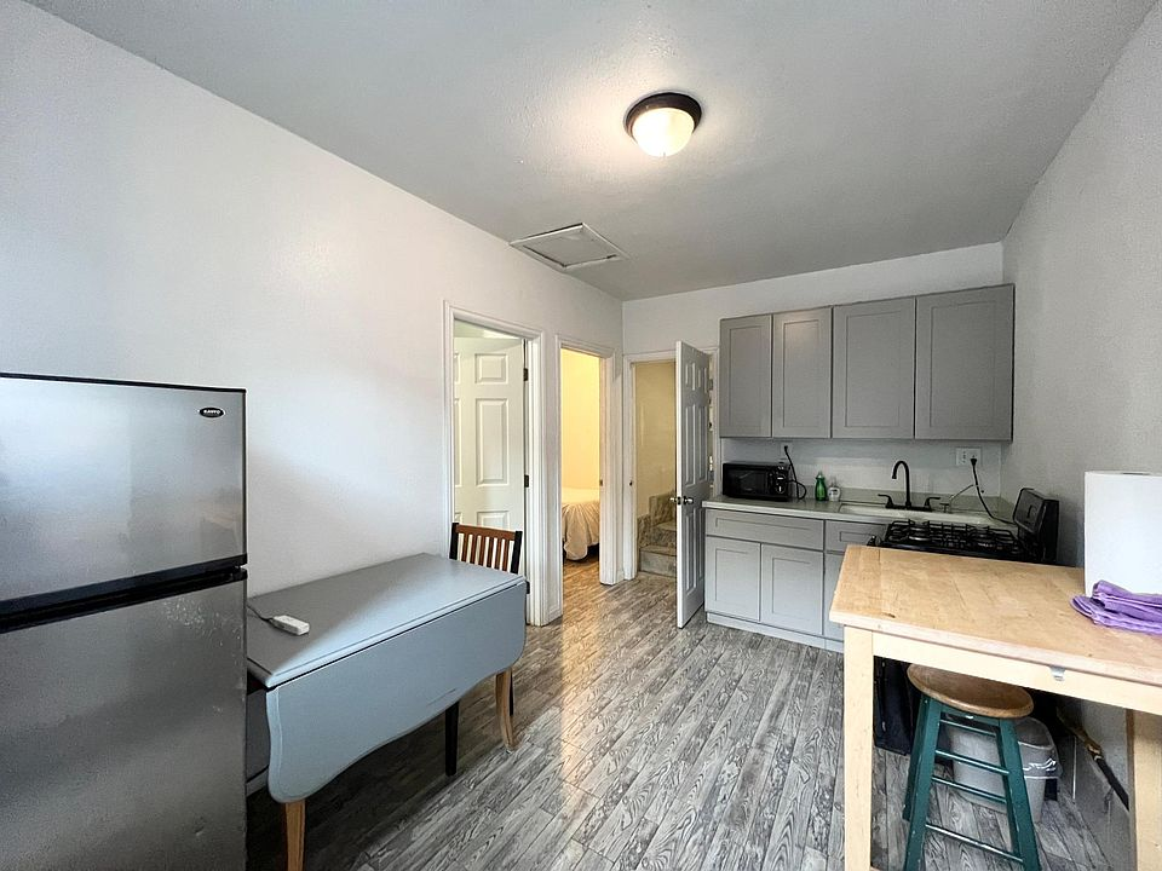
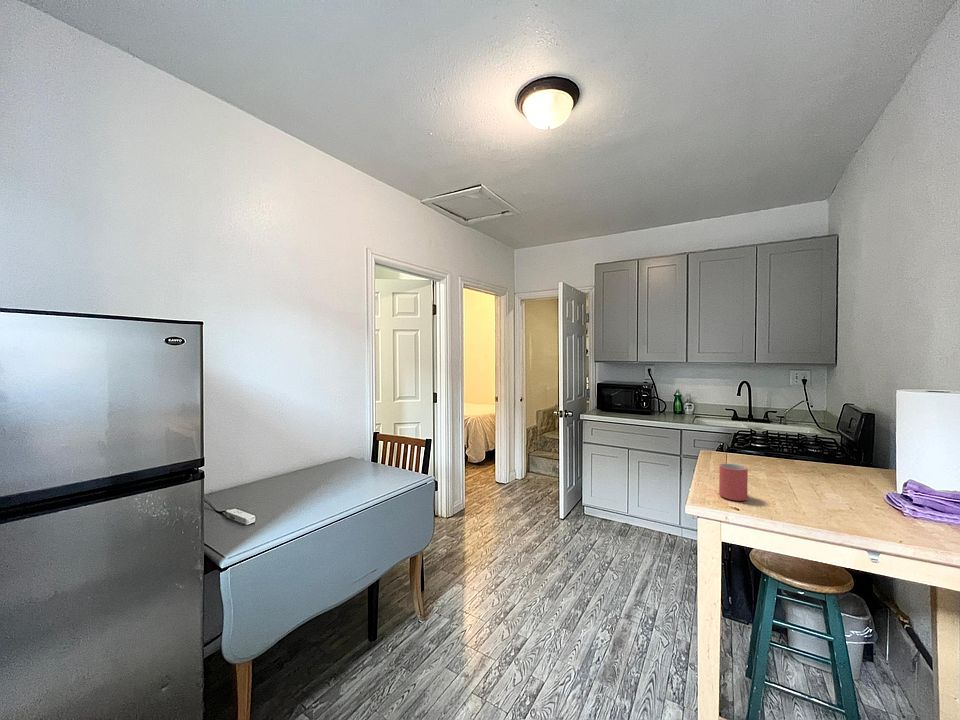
+ mug (732, 480)
